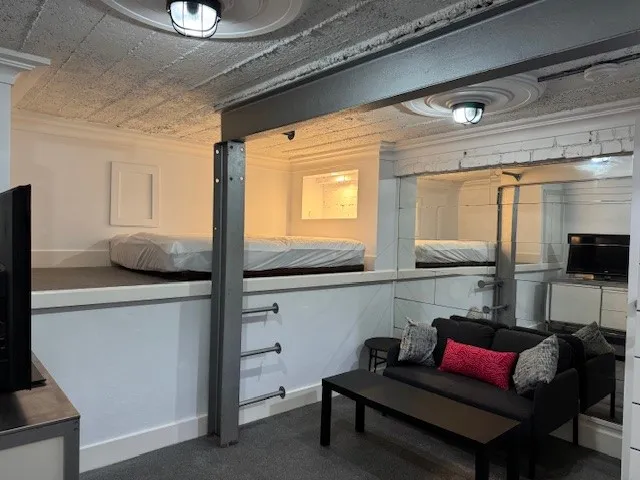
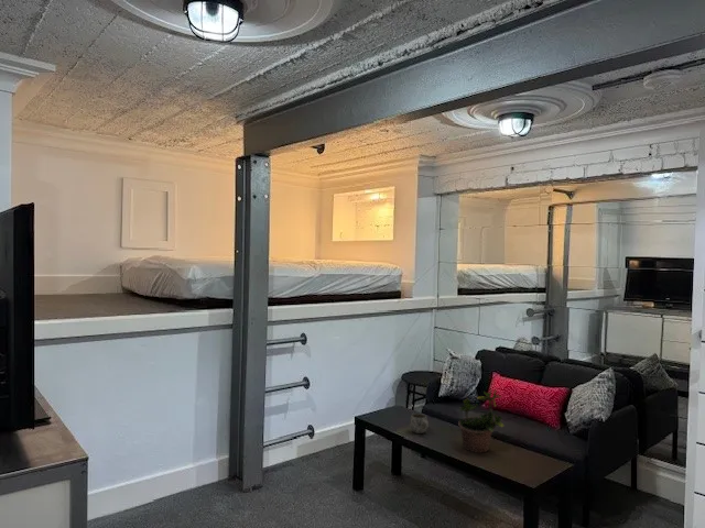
+ mug (420, 425)
+ potted plant (476, 417)
